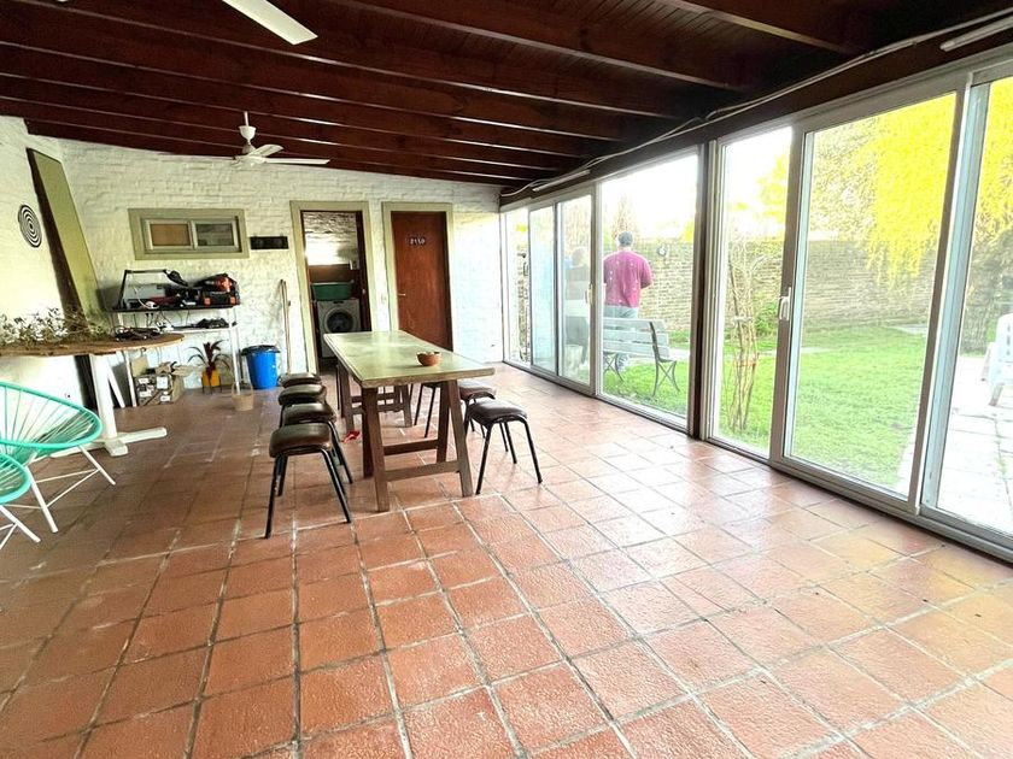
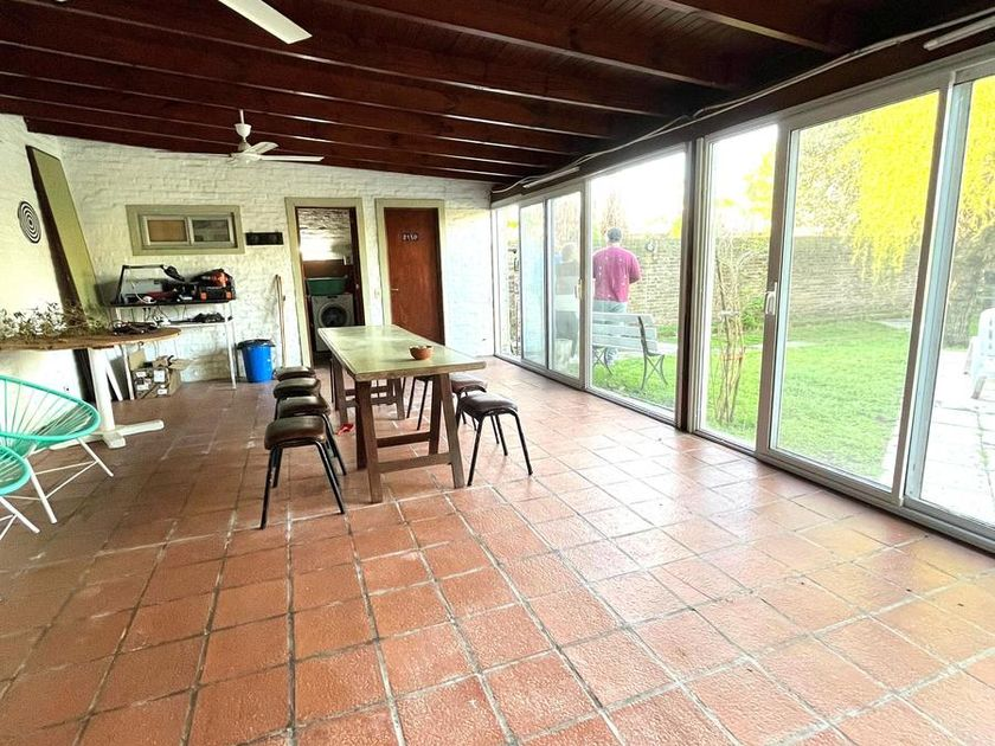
- basket (241, 394)
- house plant (209, 366)
